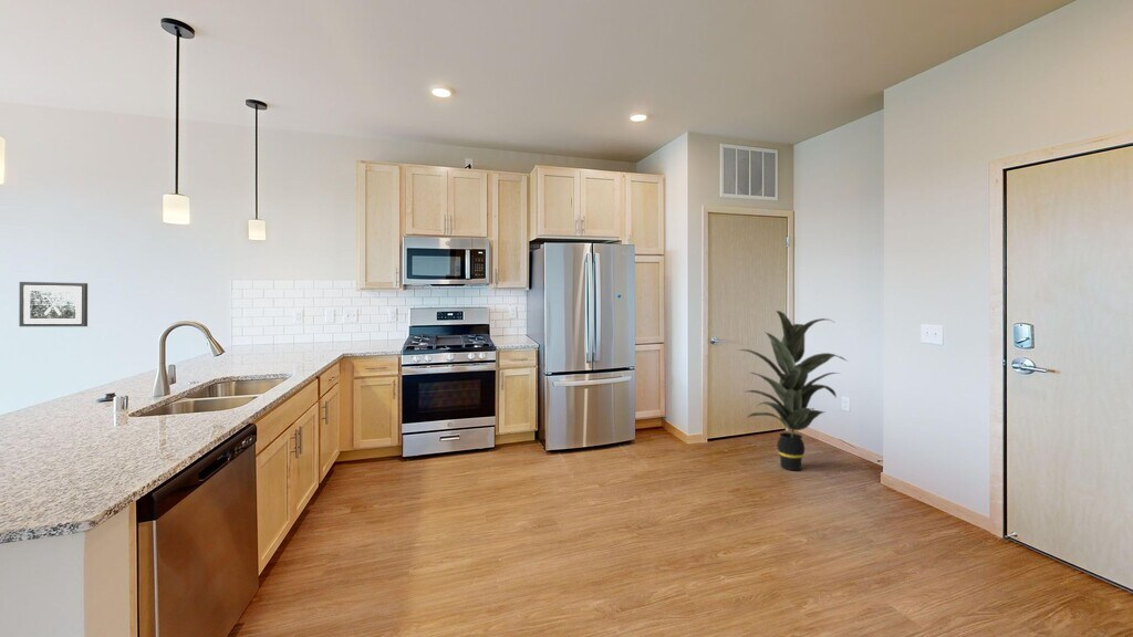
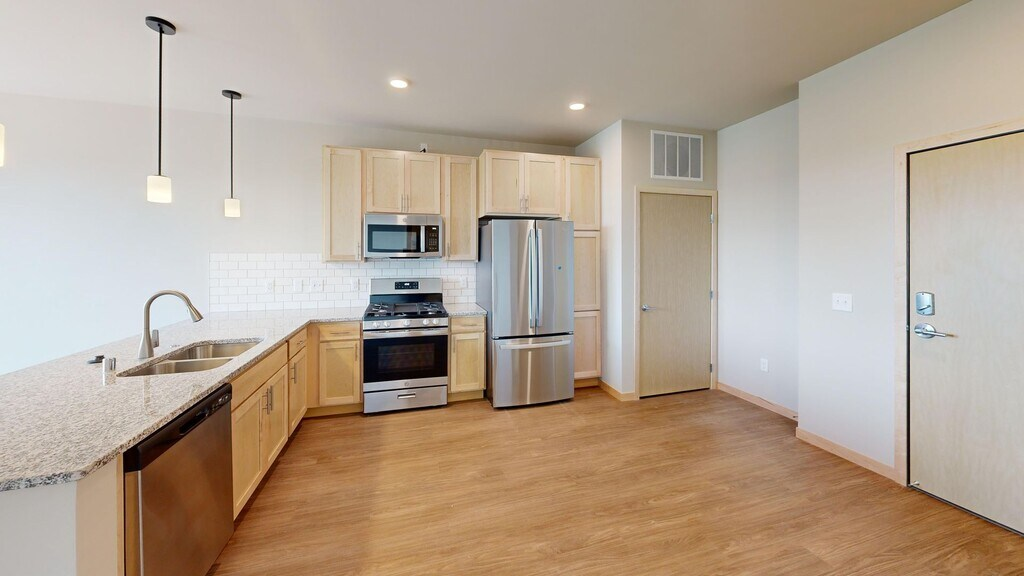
- wall art (53, 304)
- indoor plant (790, 387)
